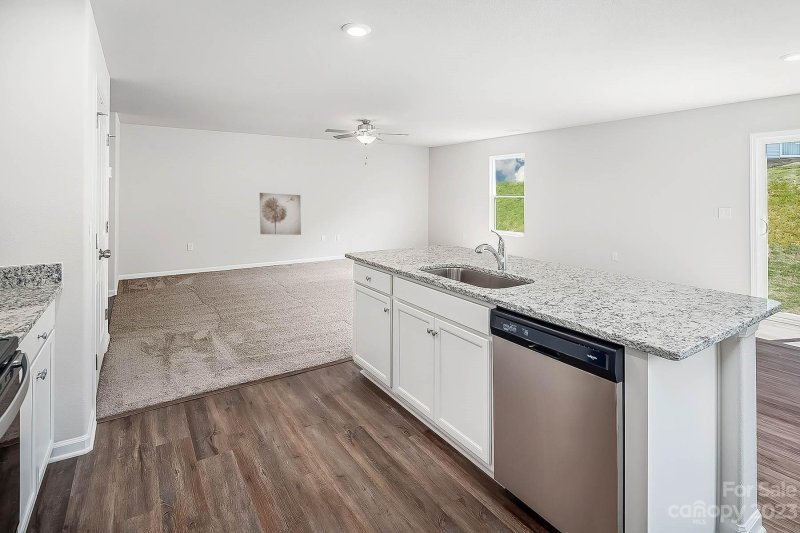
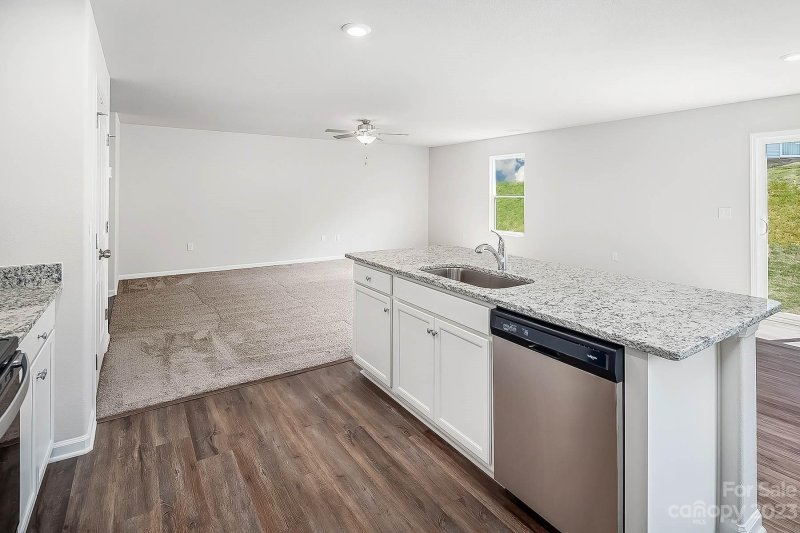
- wall art (280, 214)
